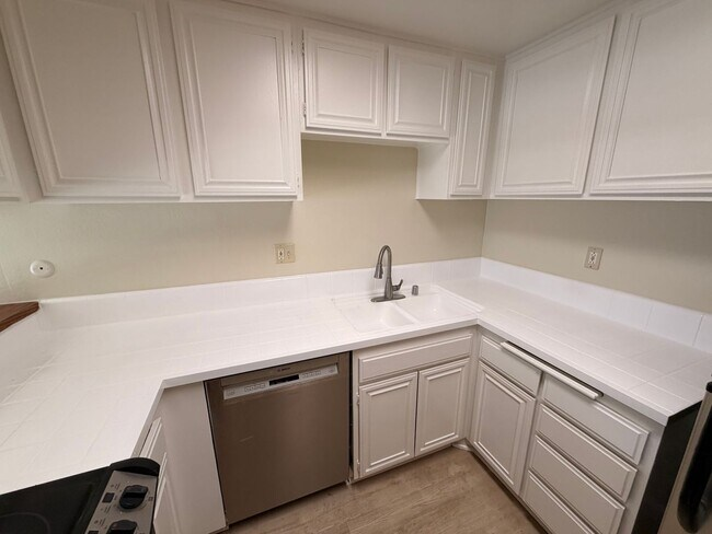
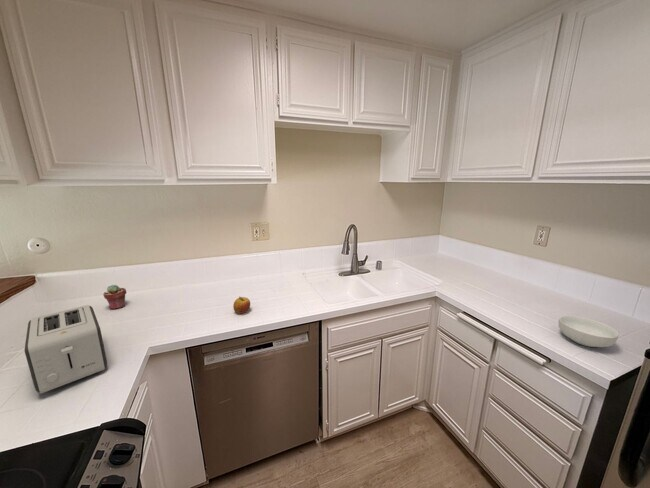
+ toaster (68, 345)
+ potted succulent (115, 295)
+ apple (241, 303)
+ cereal bowl (585, 333)
